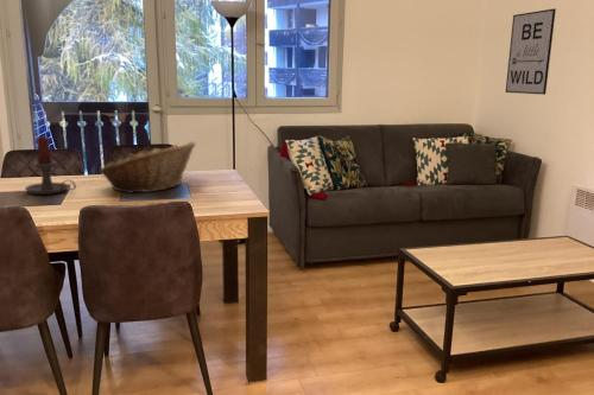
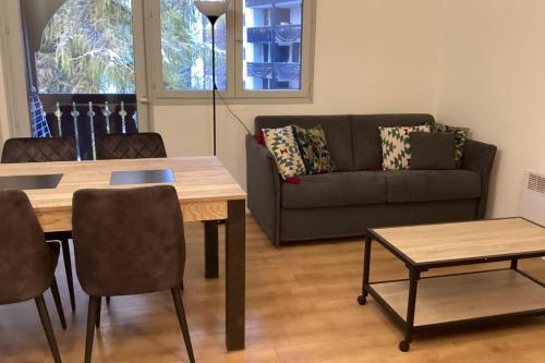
- candle holder (50, 164)
- wall art (529, 53)
- fruit basket (150, 164)
